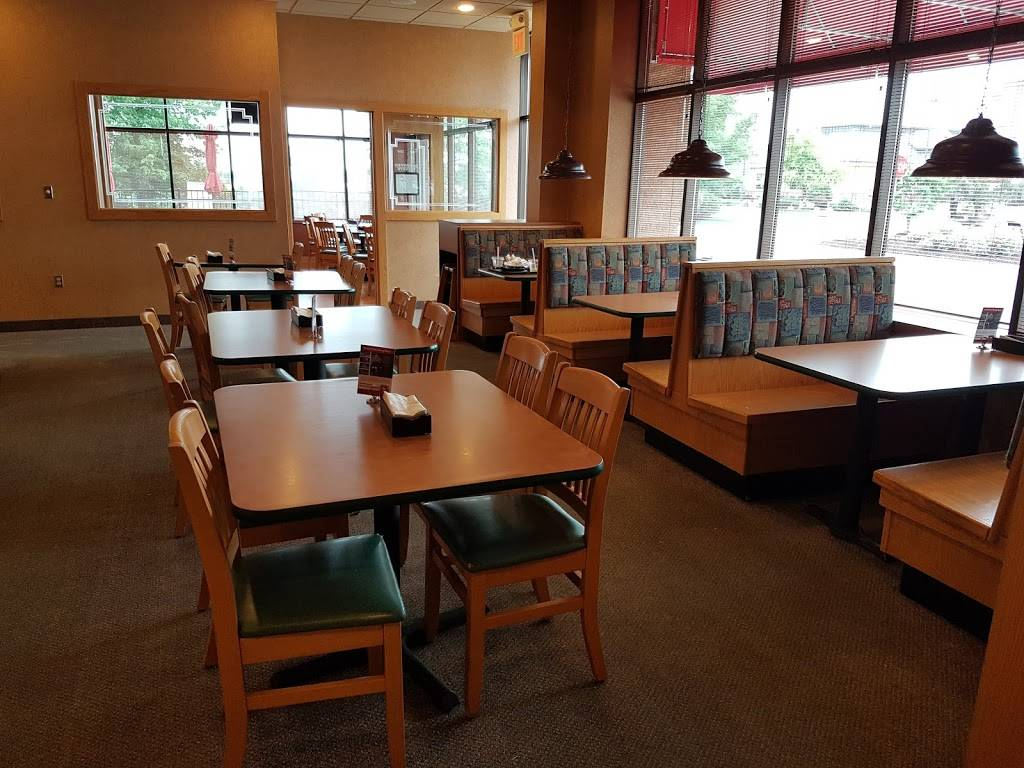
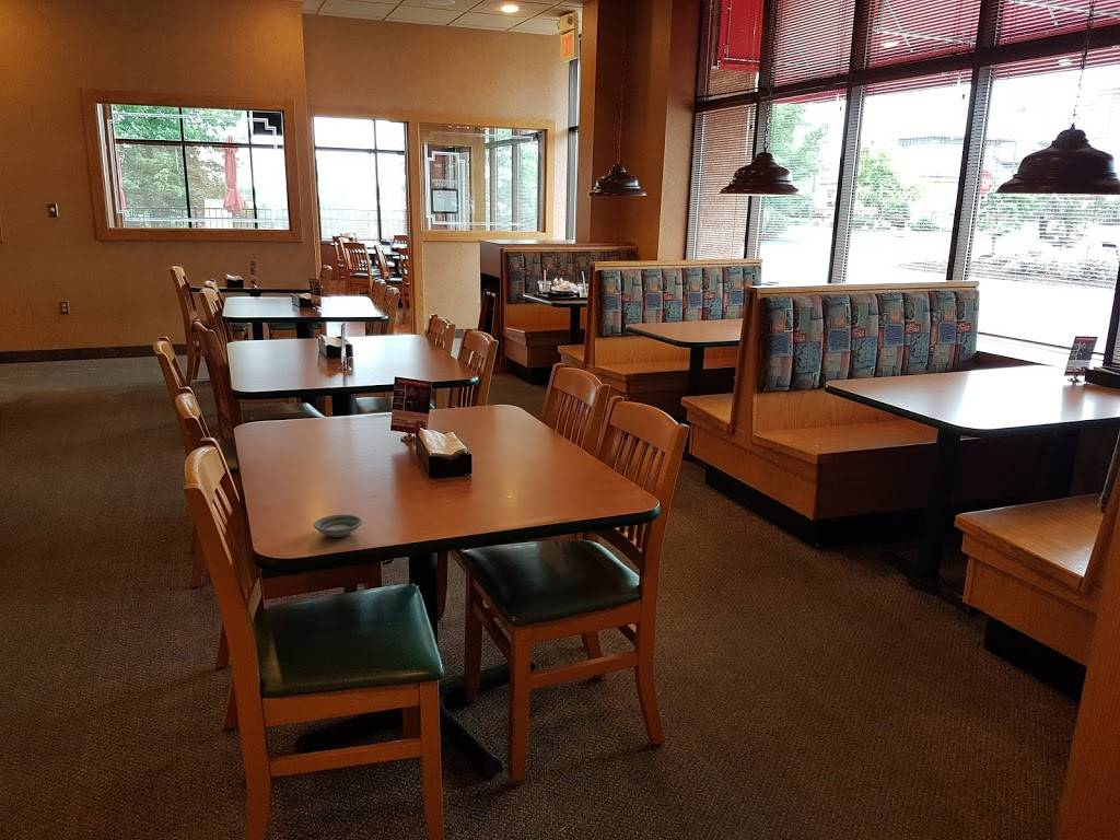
+ saucer (338, 527)
